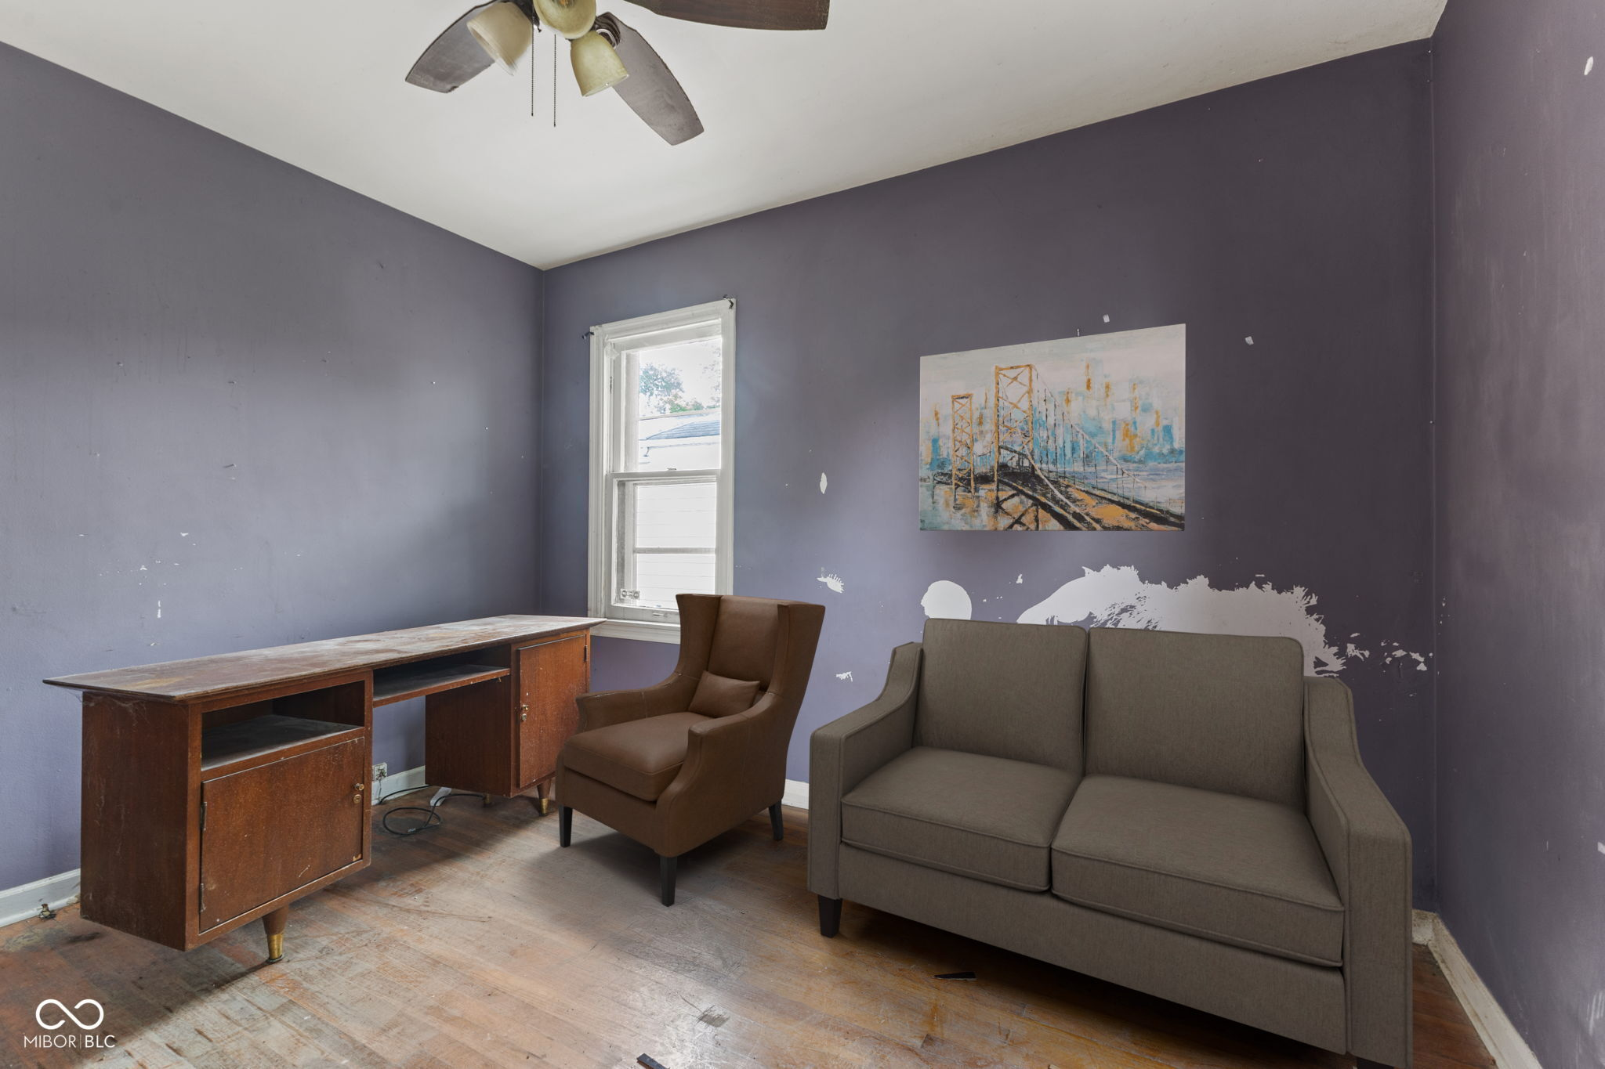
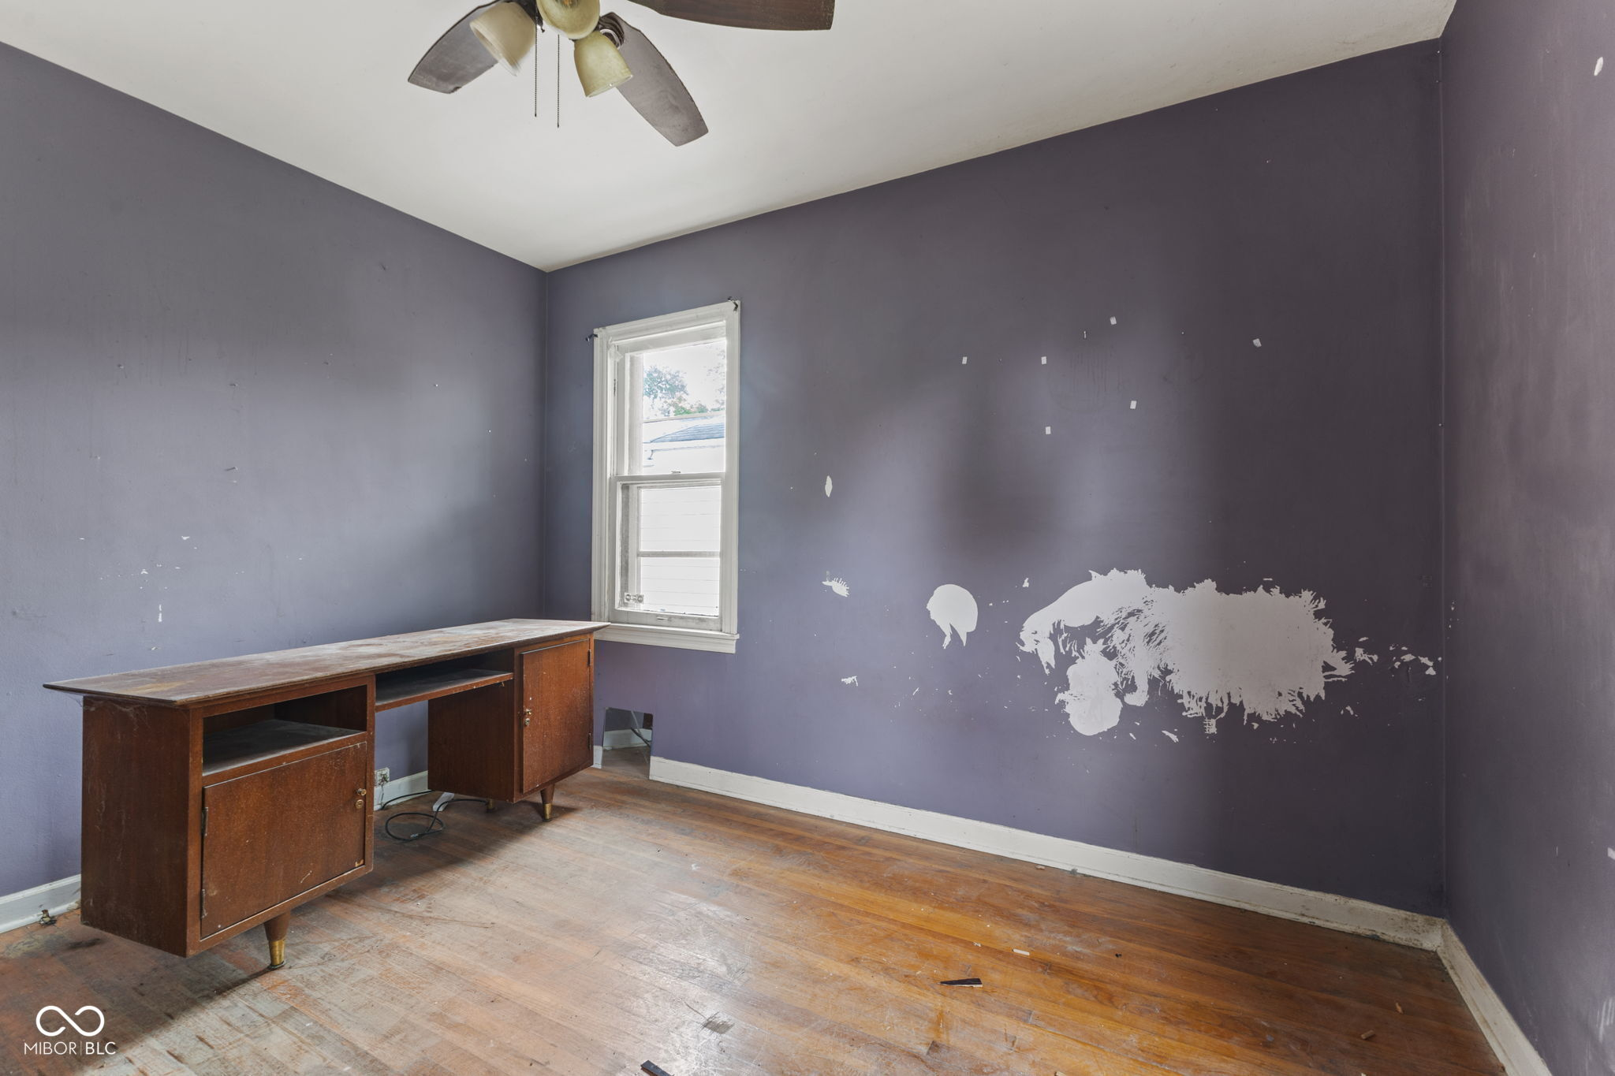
- wall art (1041, 437)
- chair (697, 718)
- sofa (1076, 783)
